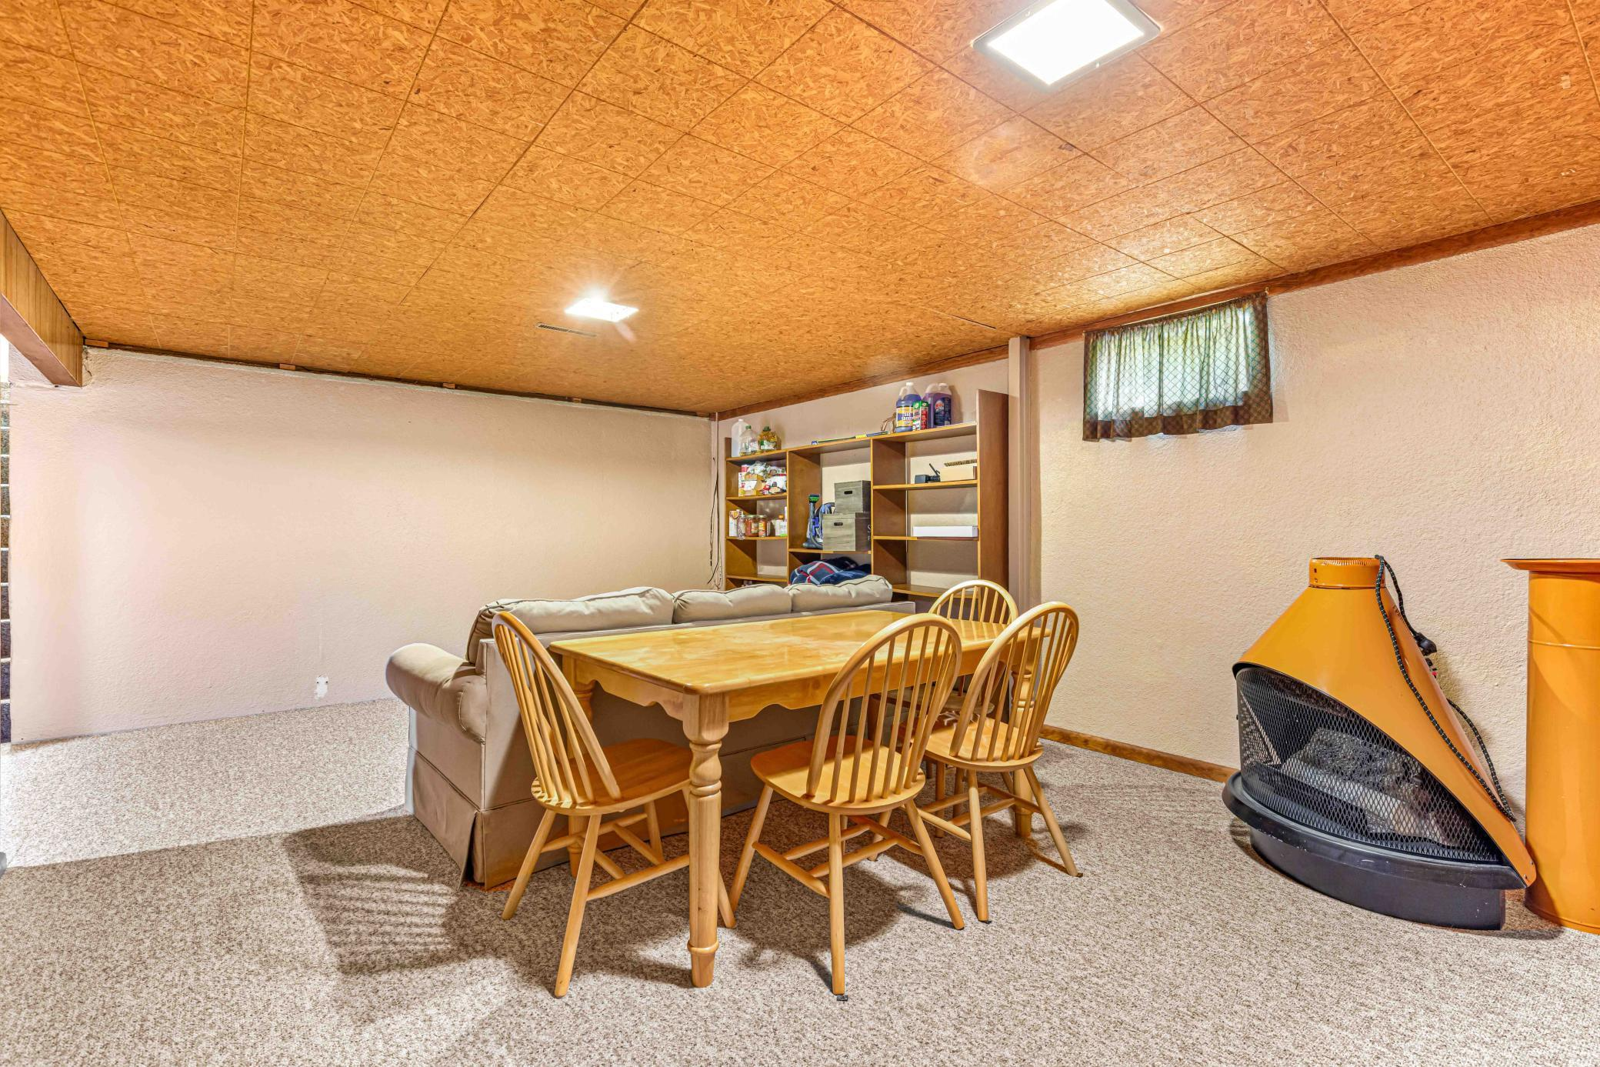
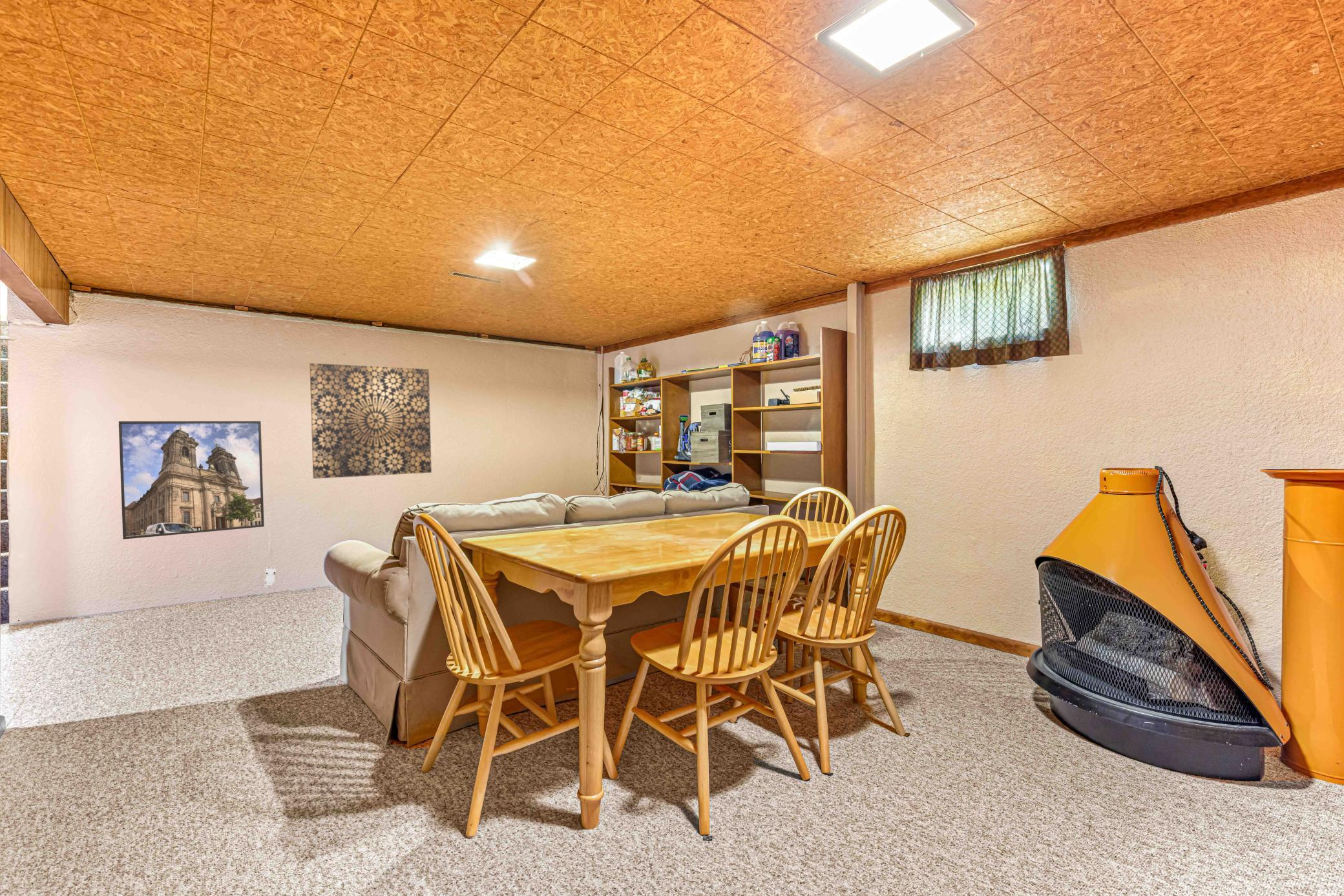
+ wall art (373, 421)
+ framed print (195, 477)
